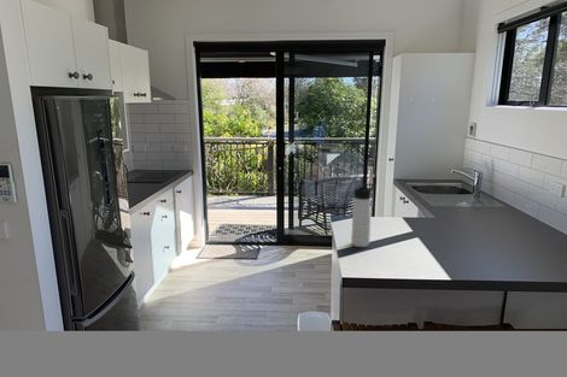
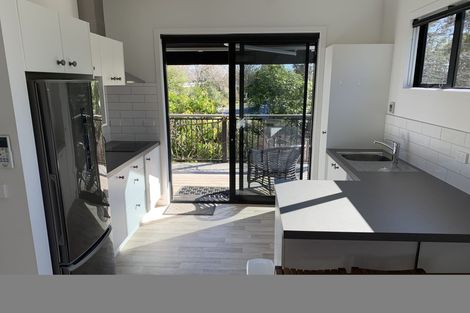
- thermos bottle (363, 214)
